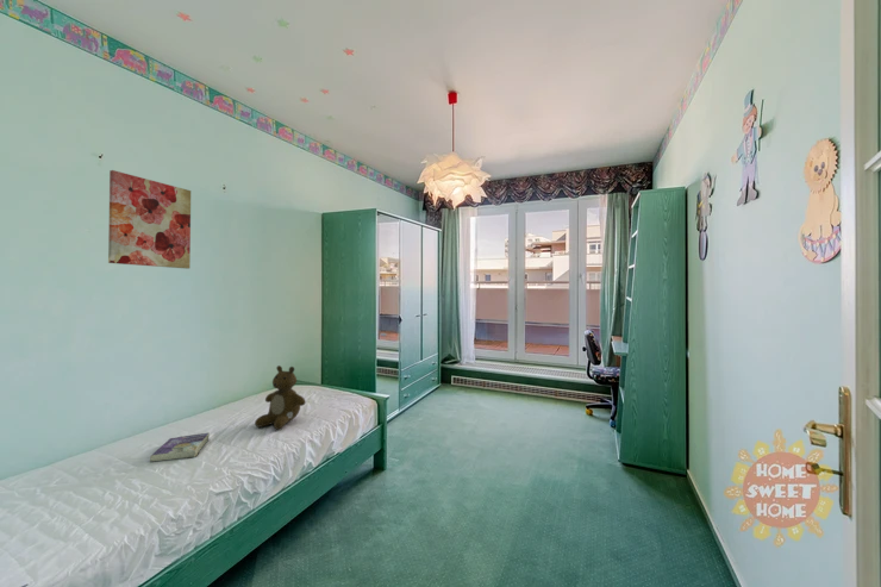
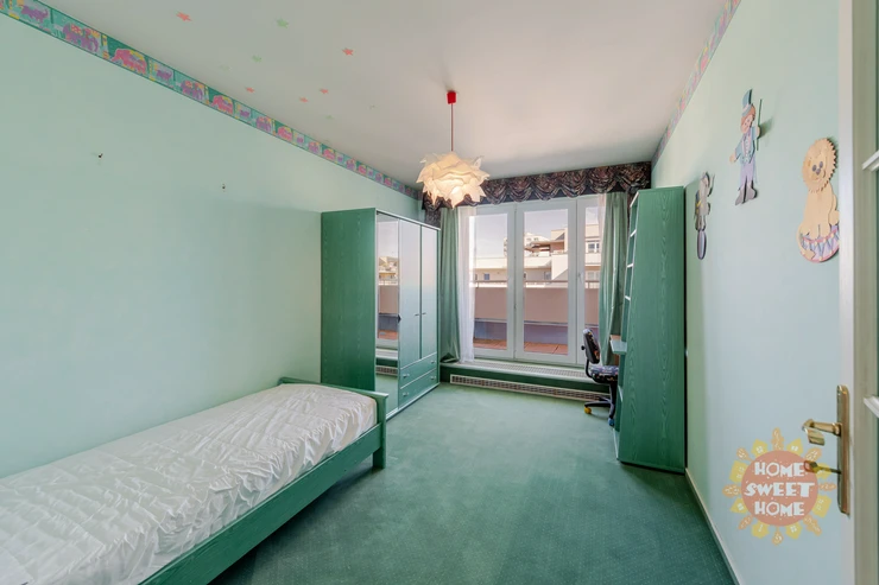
- wall art (152, 223)
- book (181, 445)
- teddy bear (279, 395)
